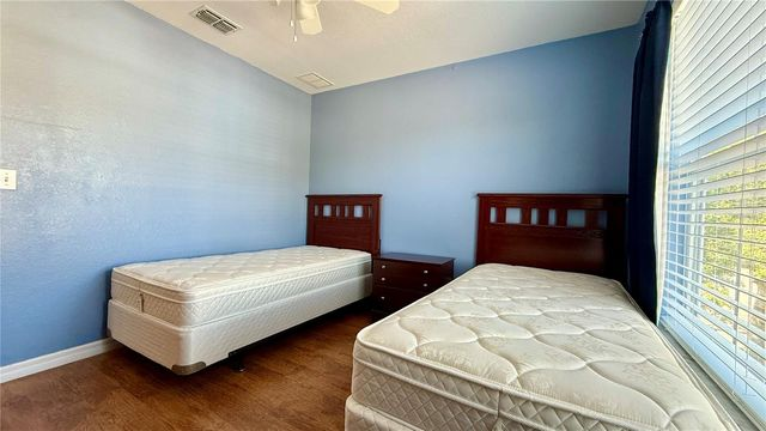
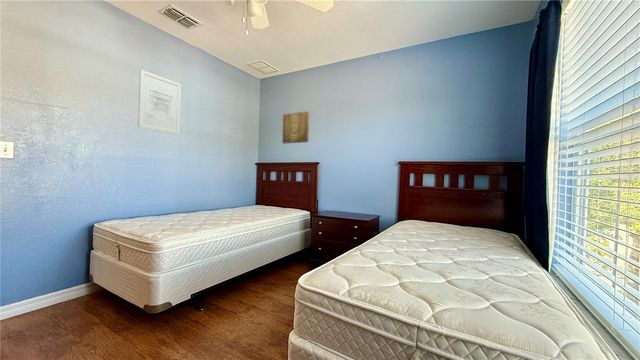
+ wall art (160, 103)
+ wall art (295, 127)
